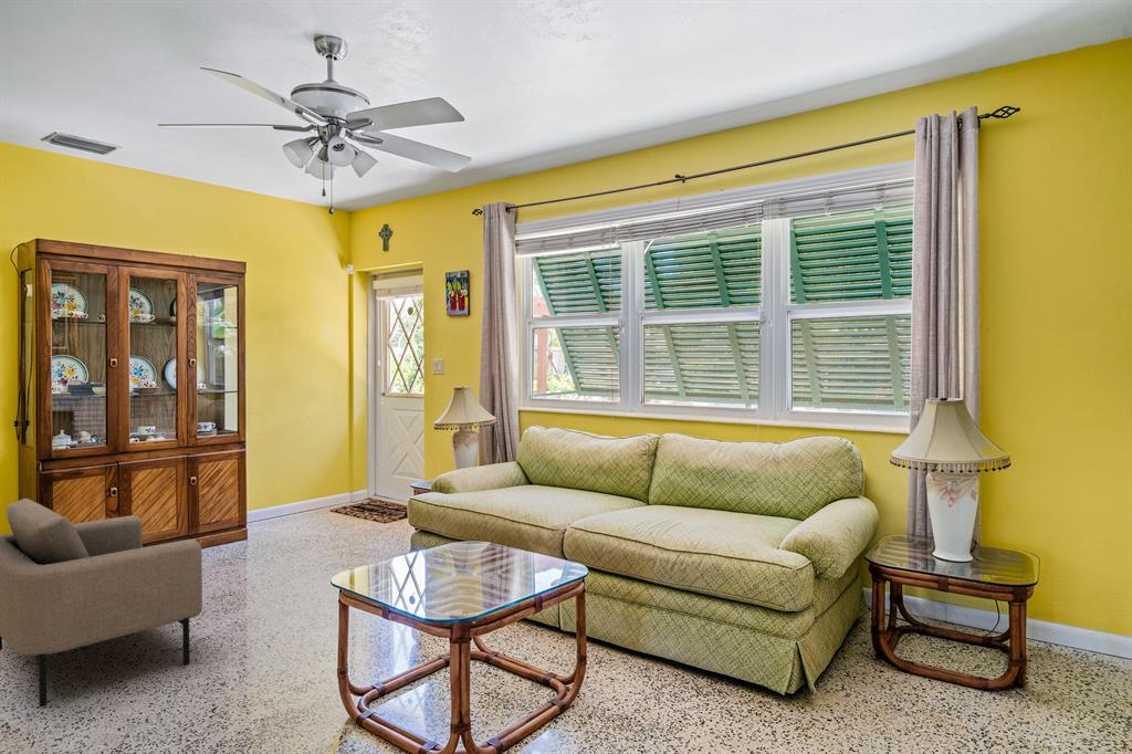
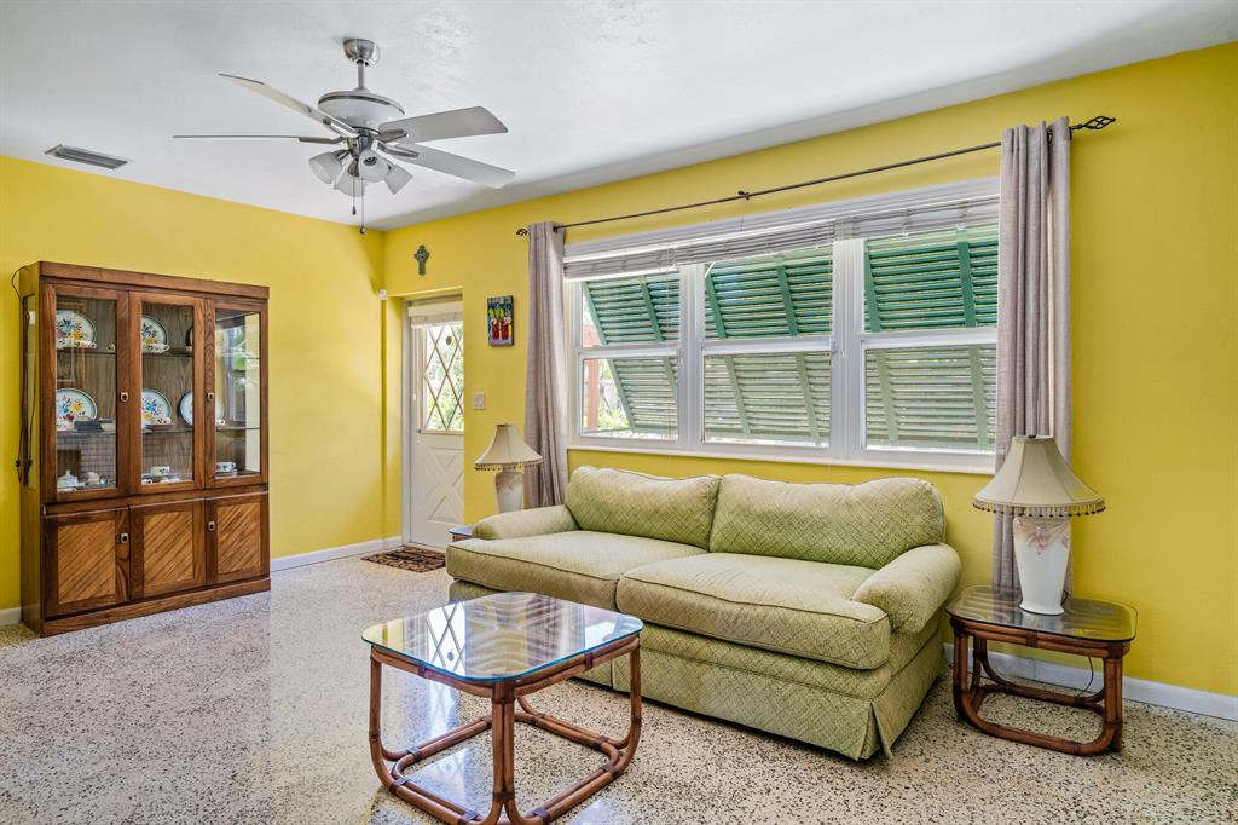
- armchair (87, 578)
